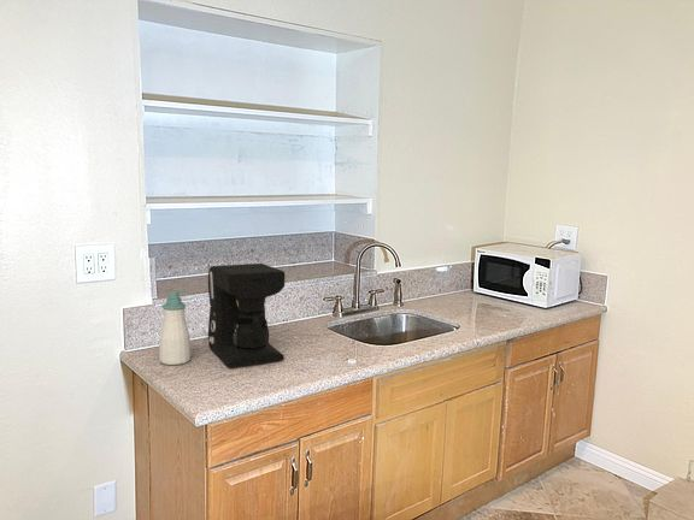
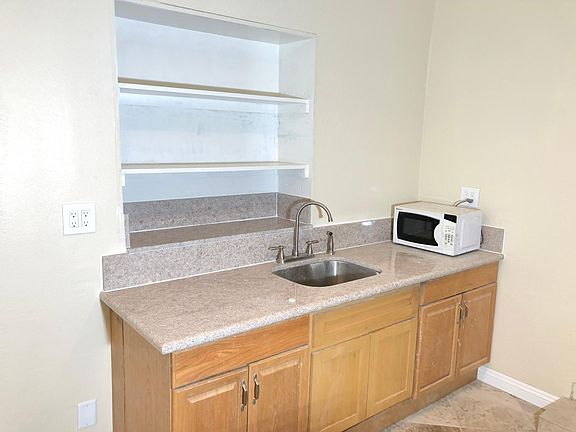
- soap bottle (174, 326)
- coffee maker (245, 312)
